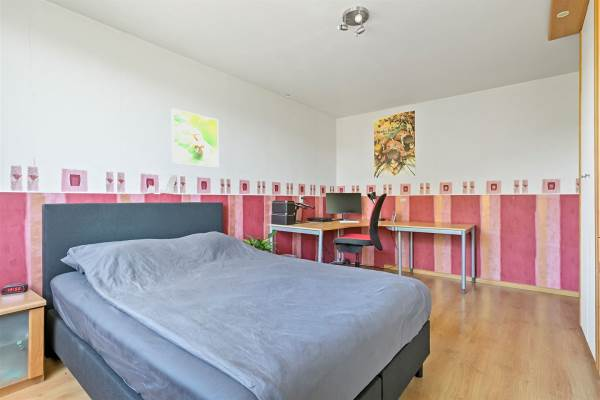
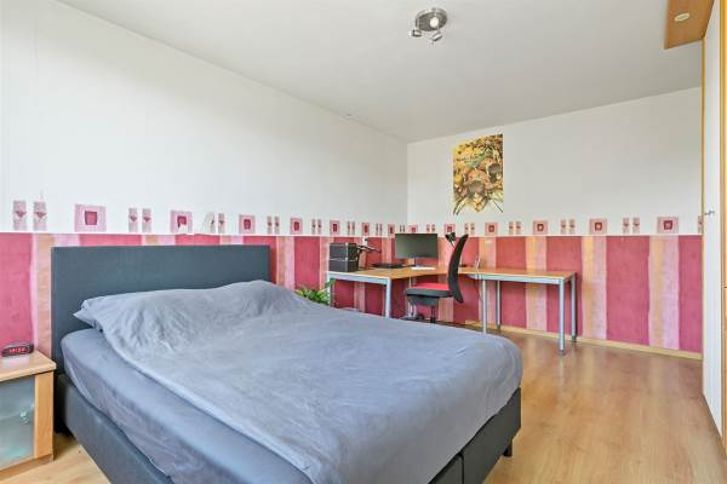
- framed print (196, 139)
